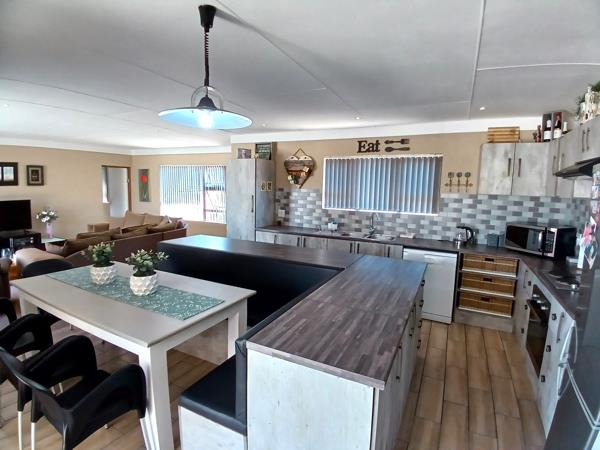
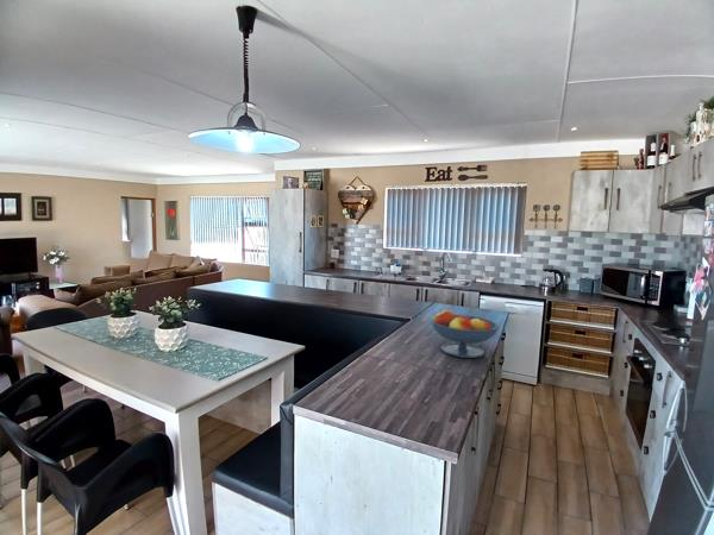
+ fruit bowl (463, 331)
